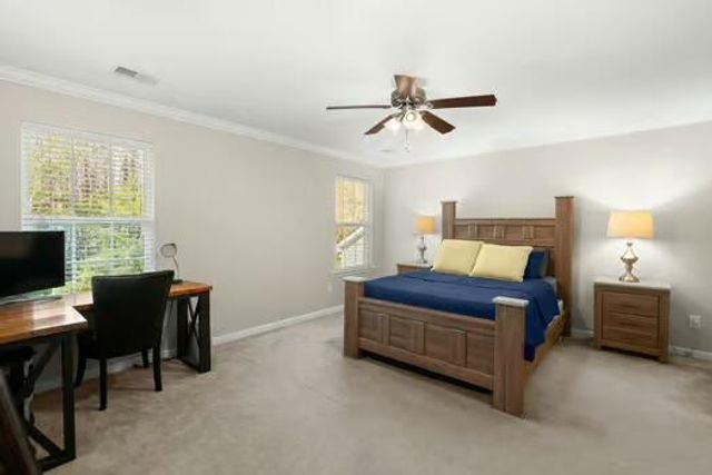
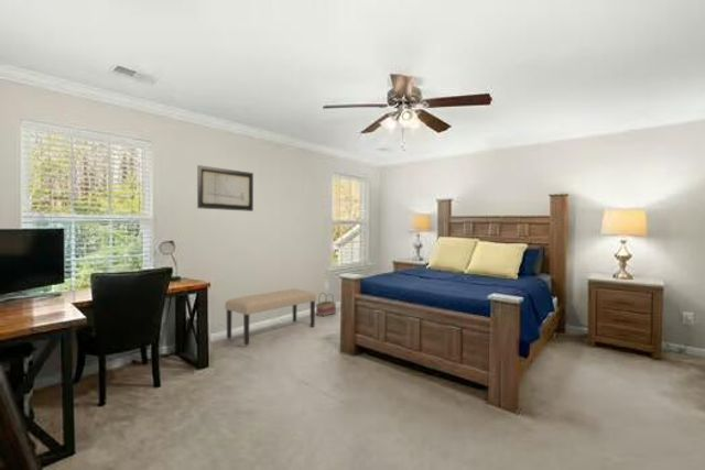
+ basket (326, 303)
+ bench (270, 309)
+ wall art (227, 189)
